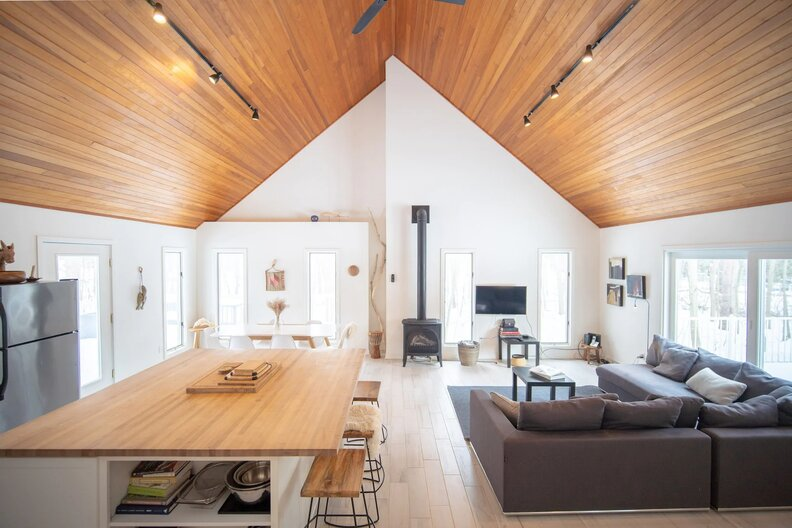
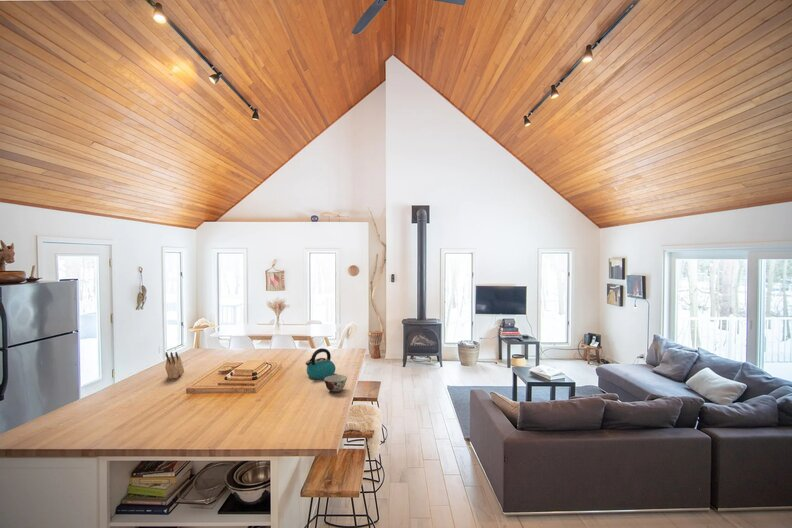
+ soup bowl (335, 384)
+ kettle (319, 362)
+ knife block (174, 362)
